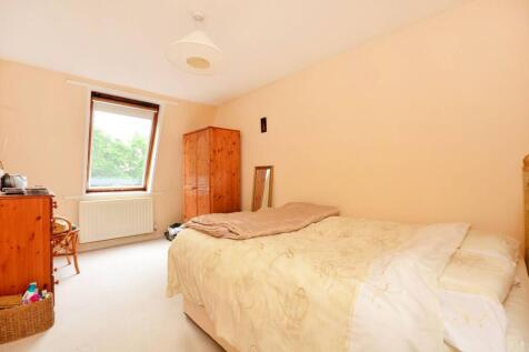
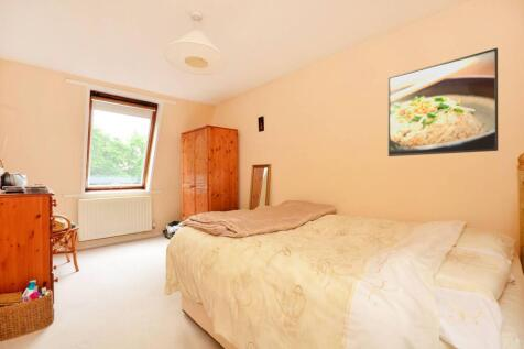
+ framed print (436, 109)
